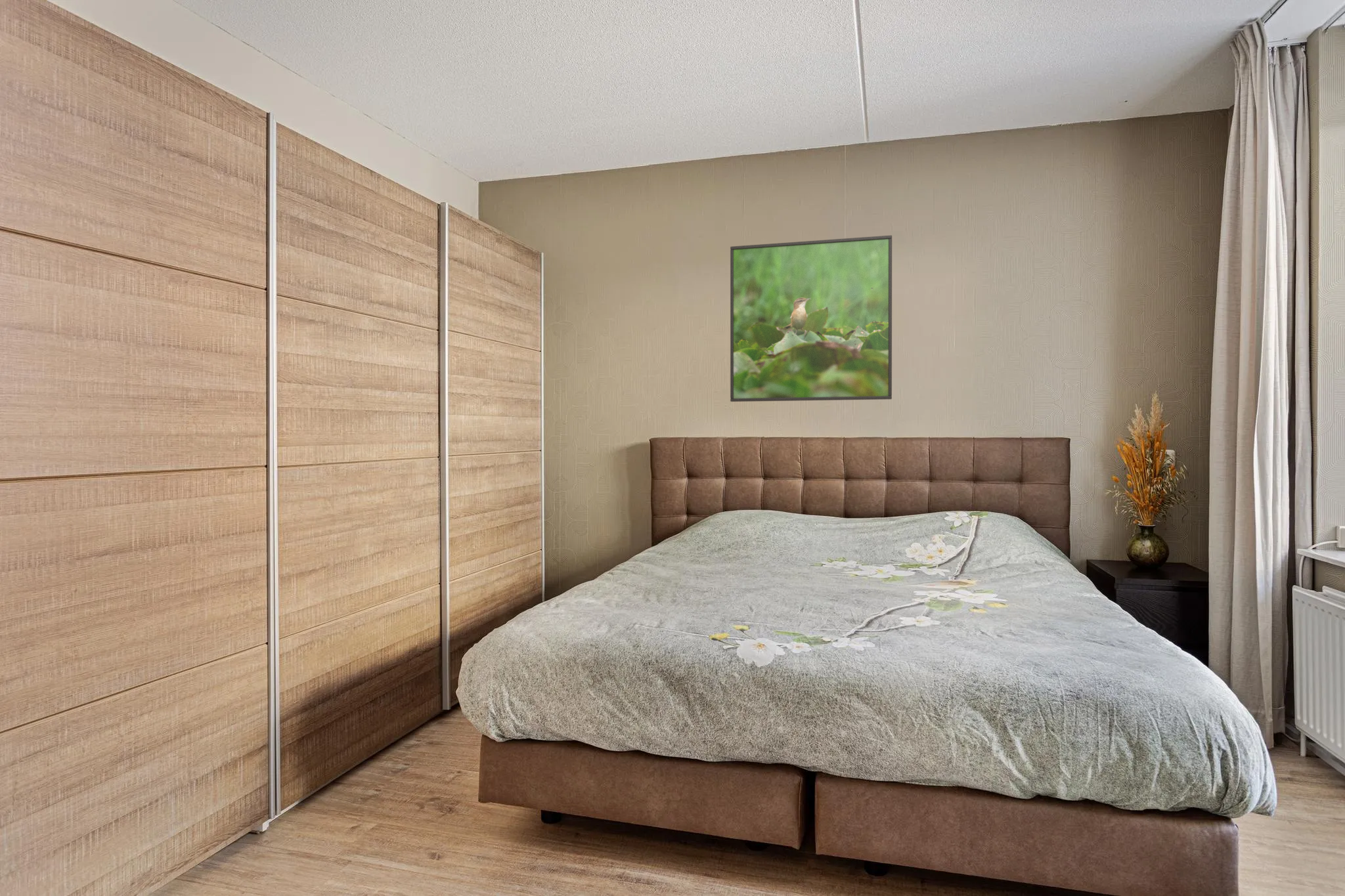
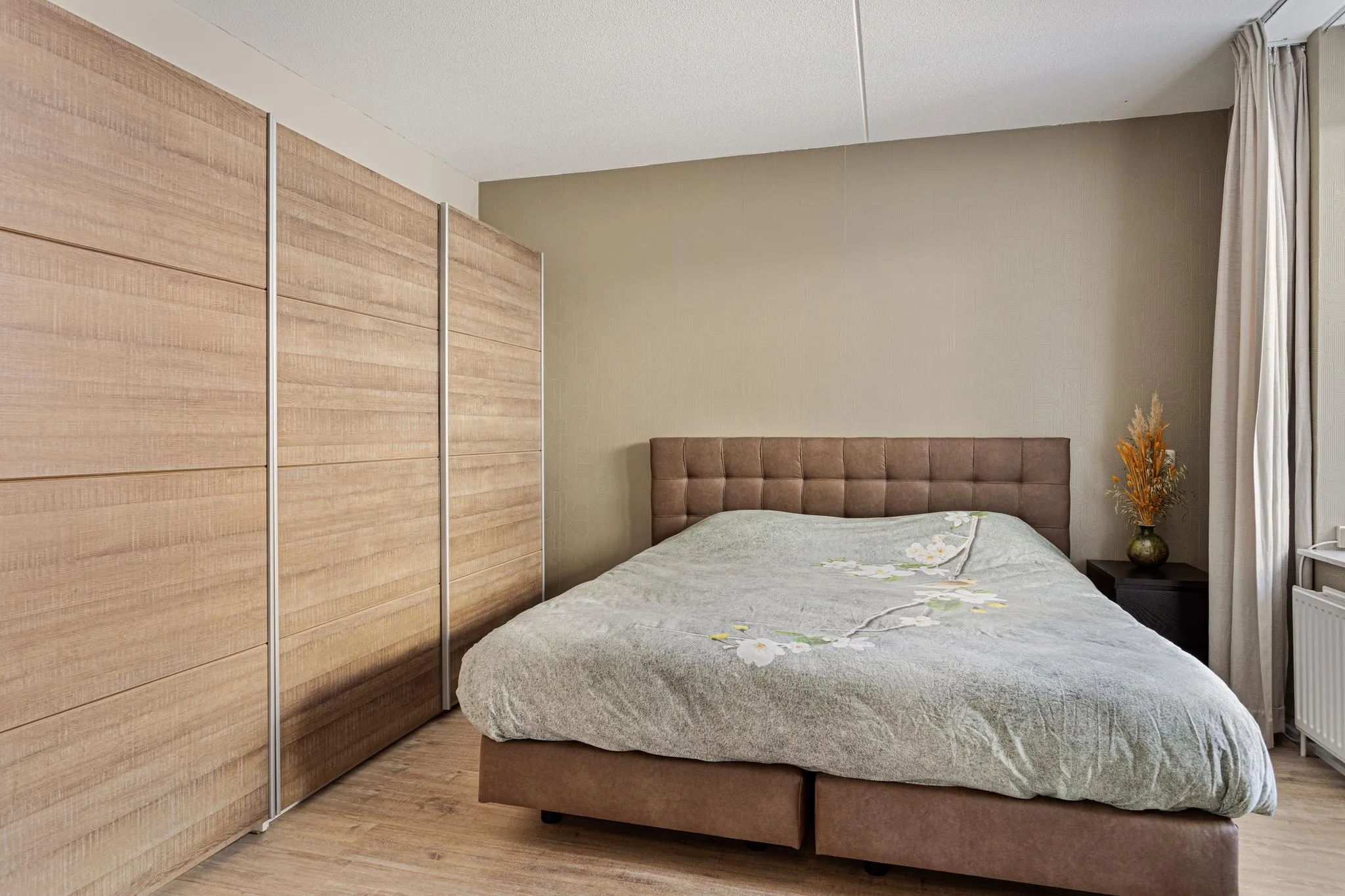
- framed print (808, 321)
